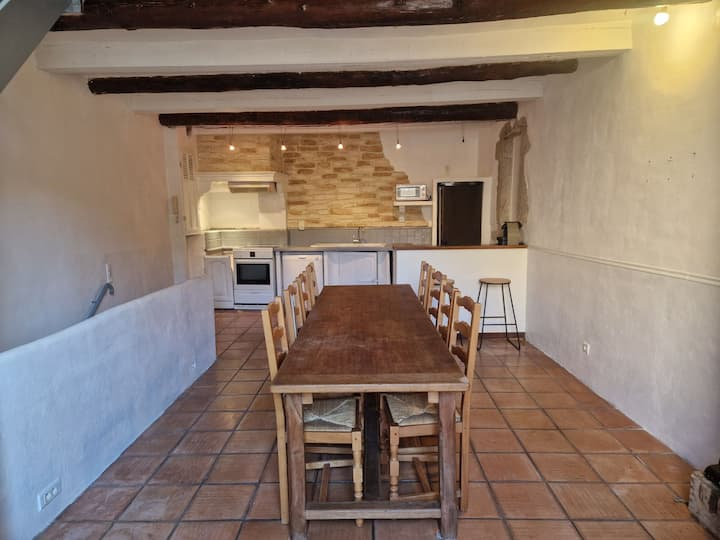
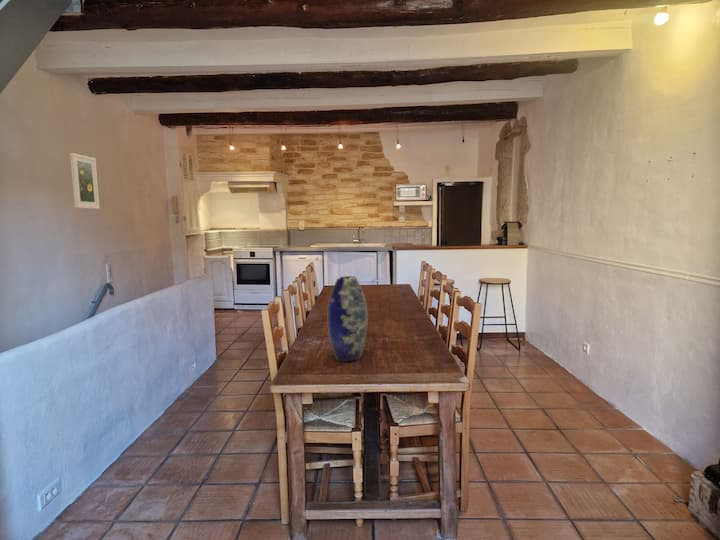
+ vase (347, 318)
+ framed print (85, 182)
